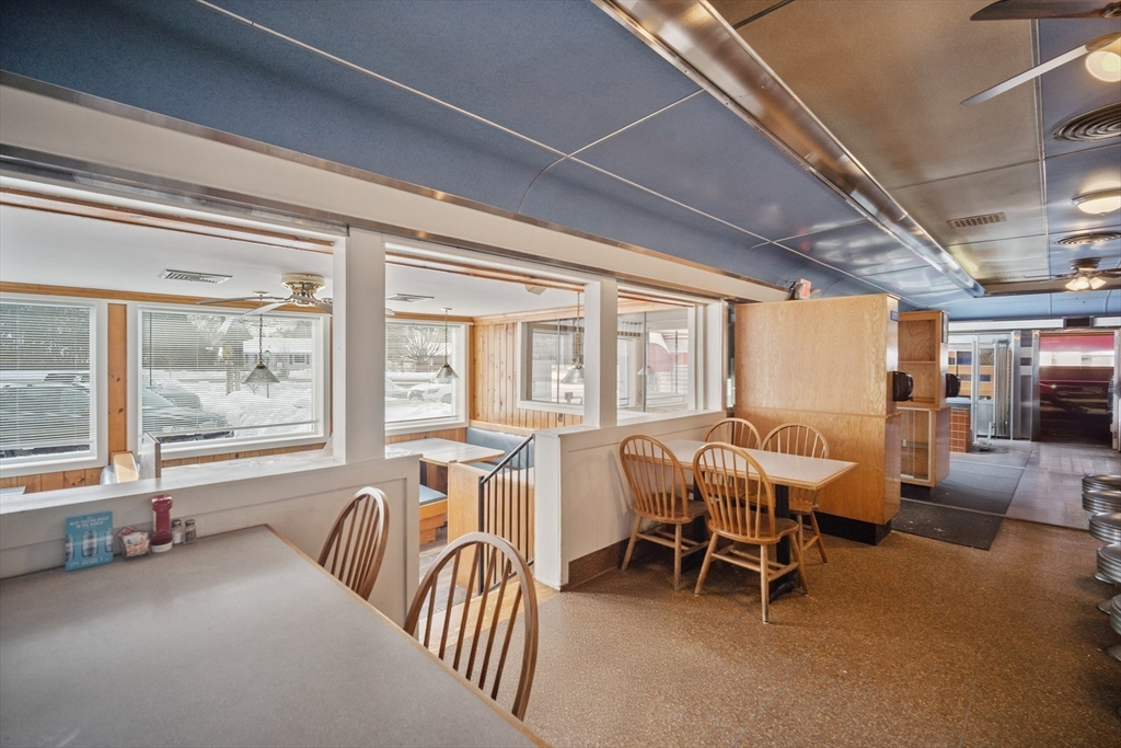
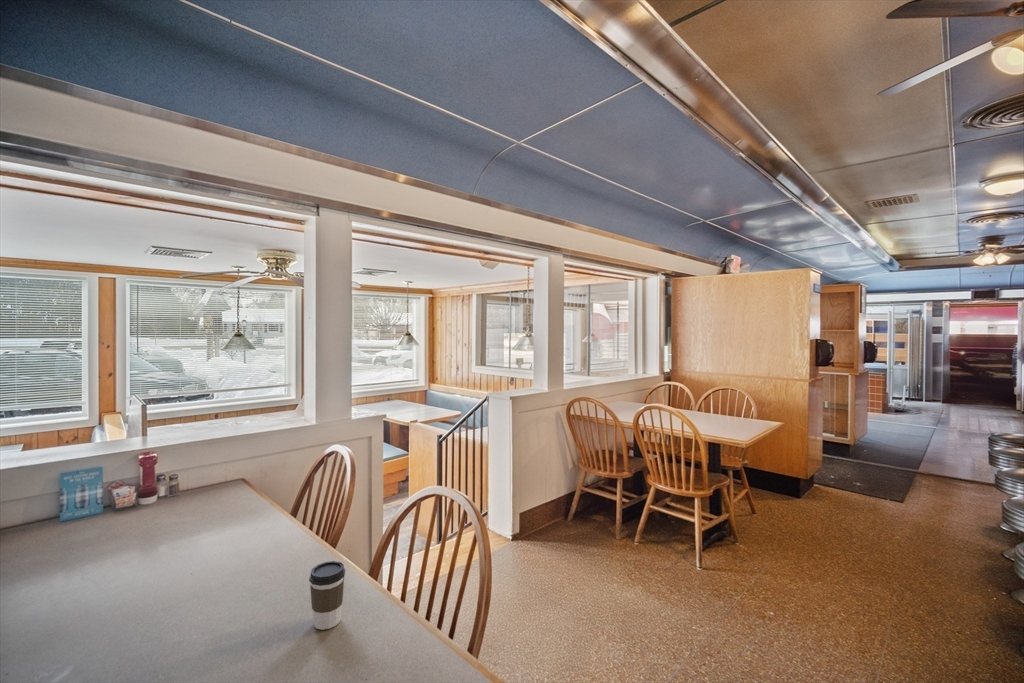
+ coffee cup (327, 595)
